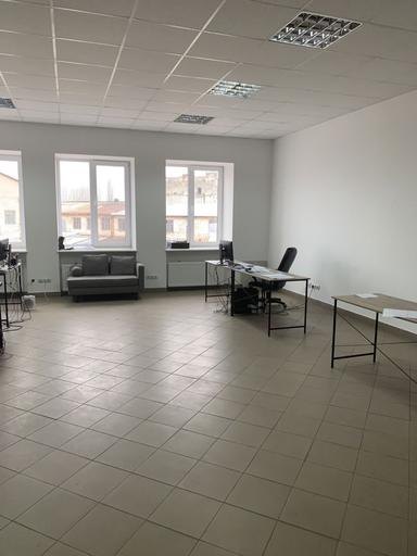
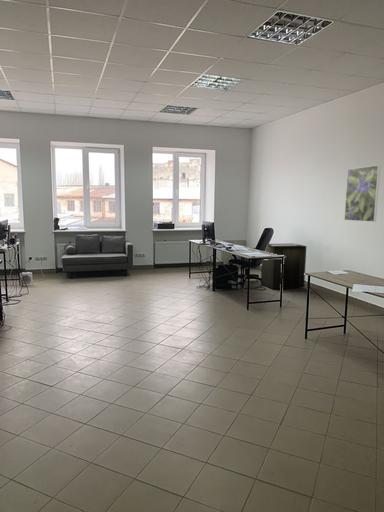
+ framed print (361, 194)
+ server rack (283, 265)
